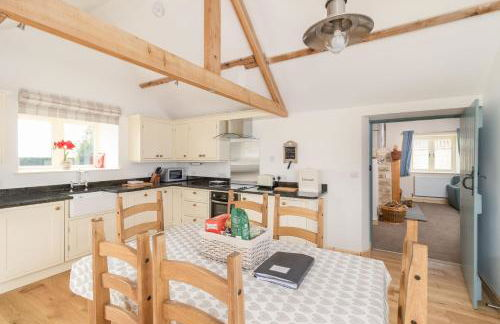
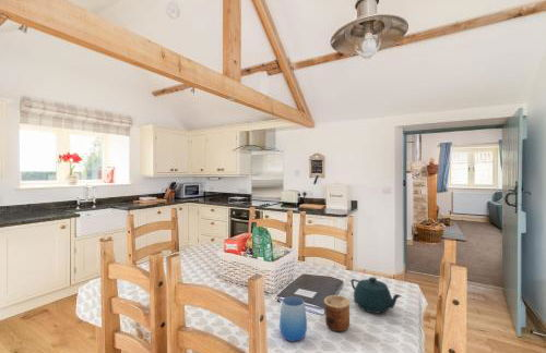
+ teapot (373, 293)
+ cup (336, 313)
+ cup (293, 318)
